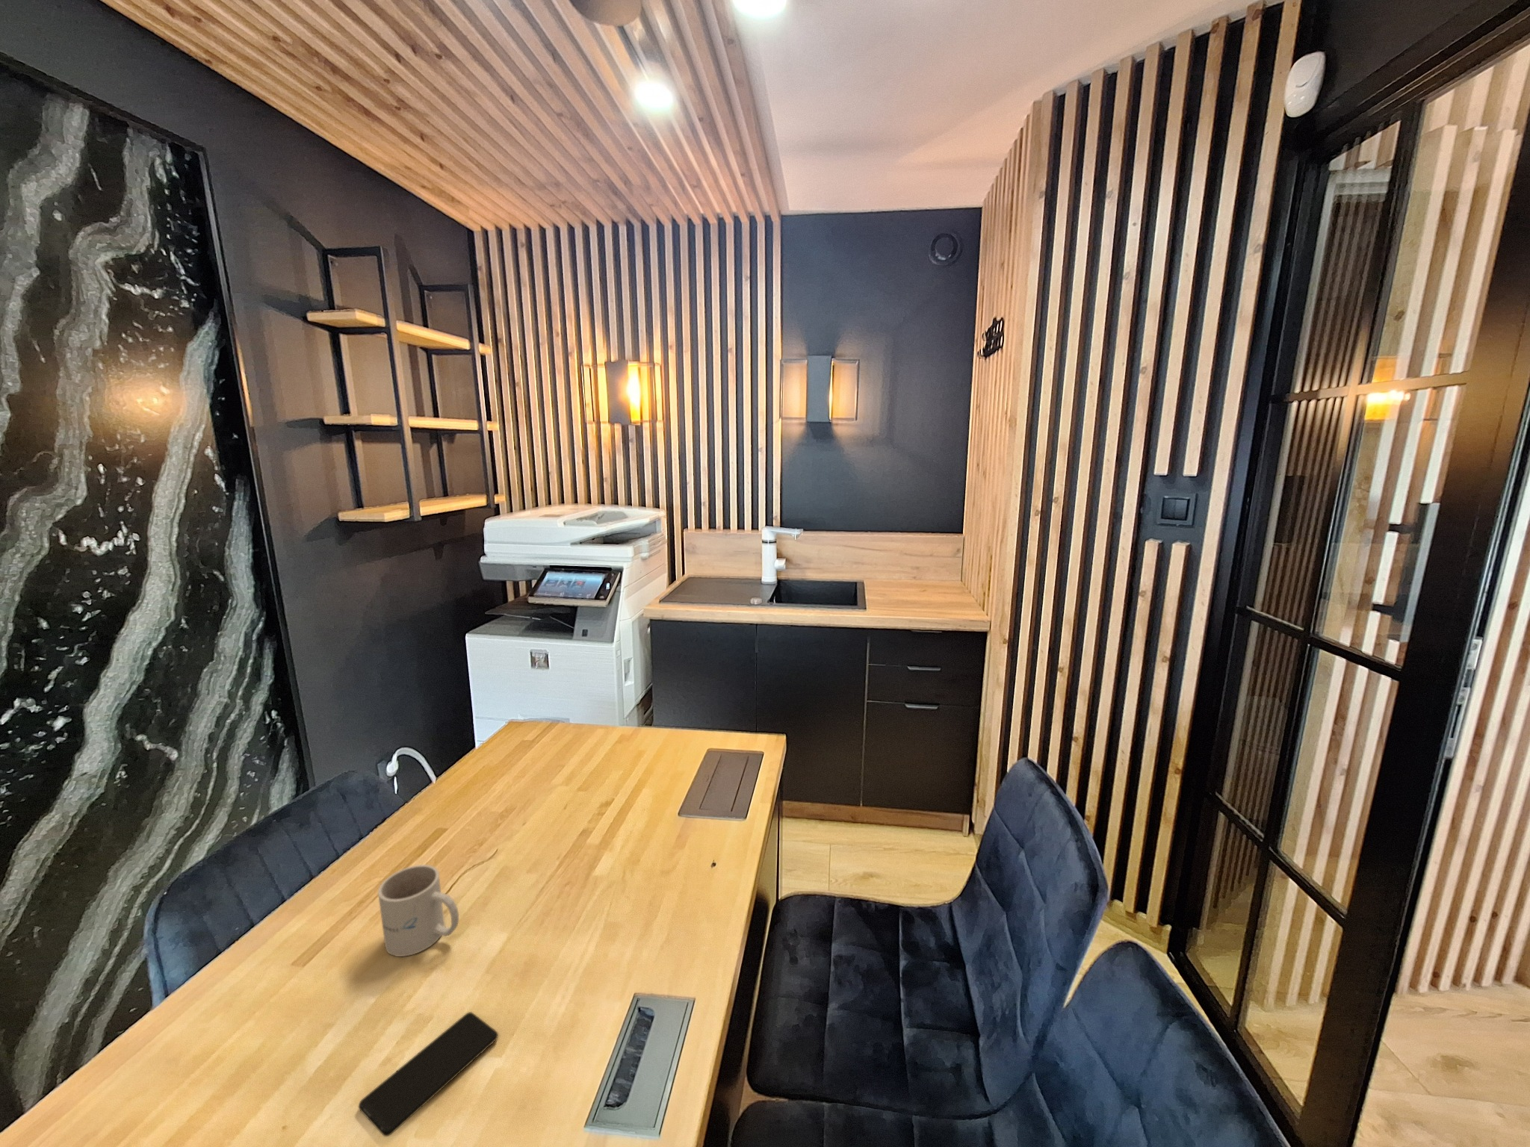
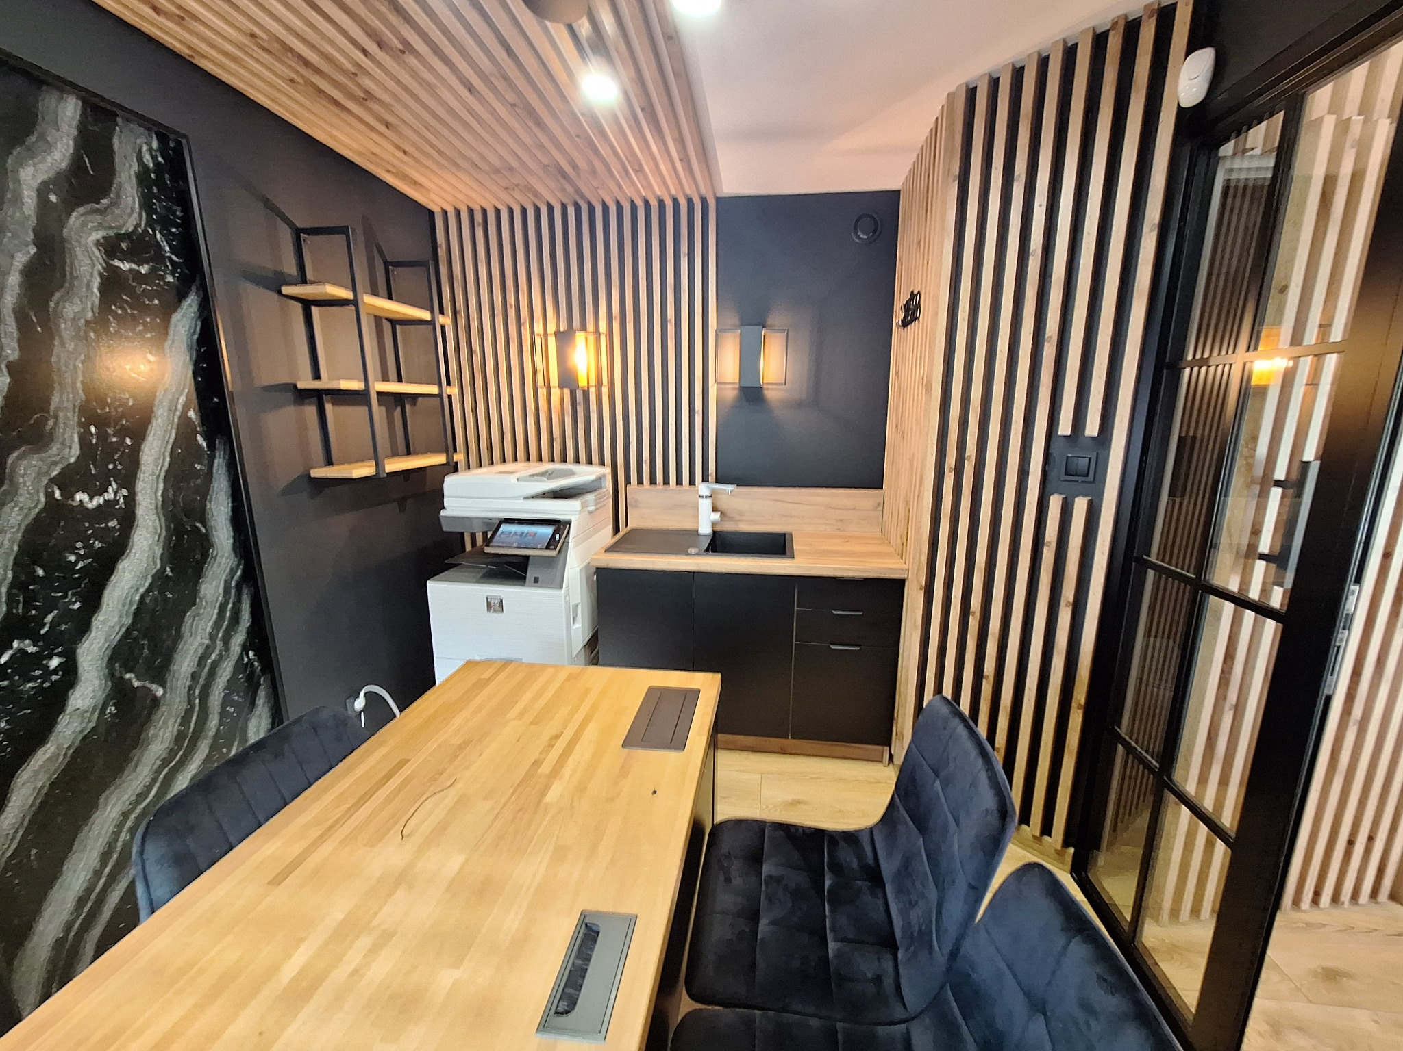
- mug (420, 912)
- smartphone (431, 1067)
